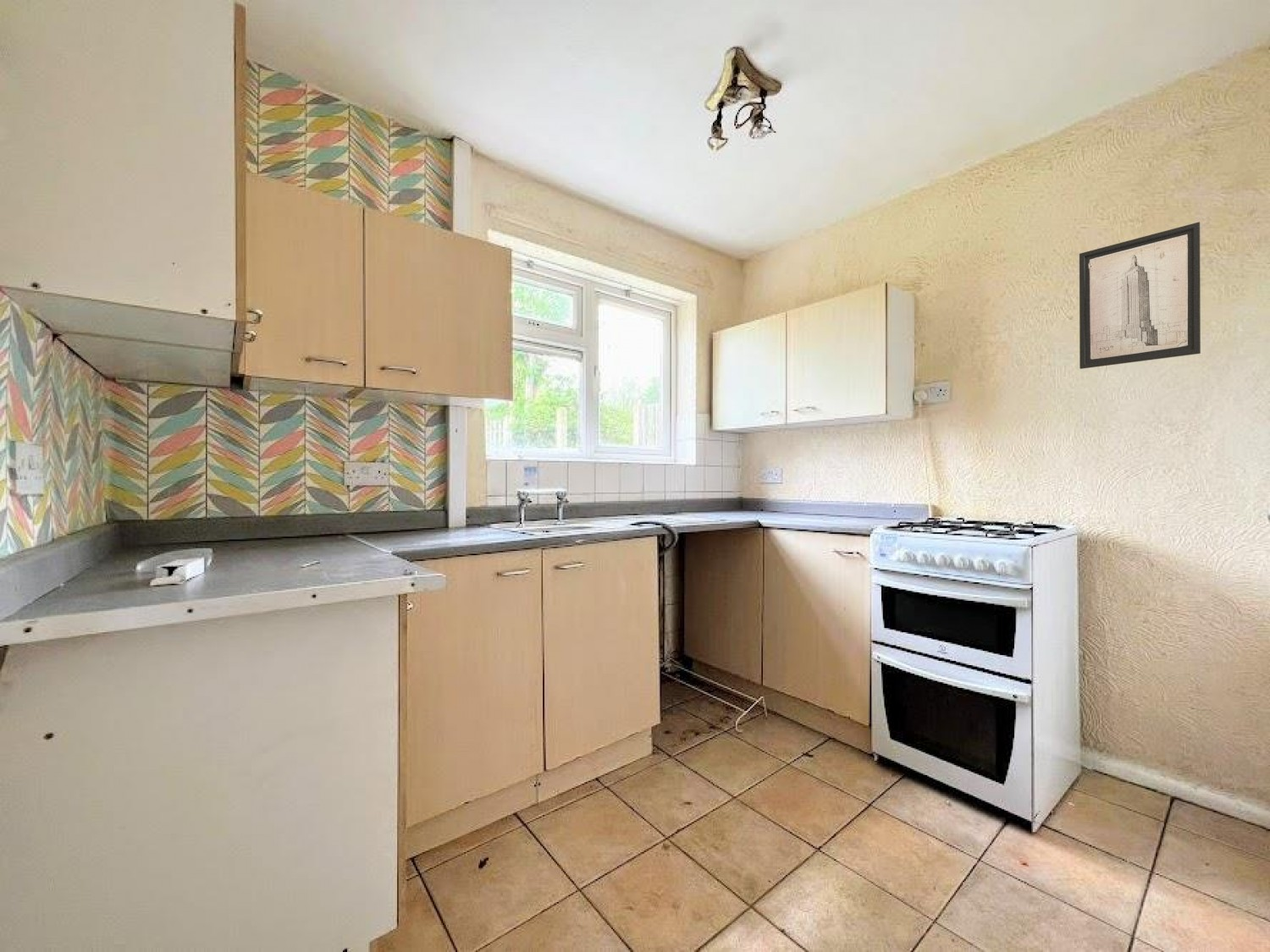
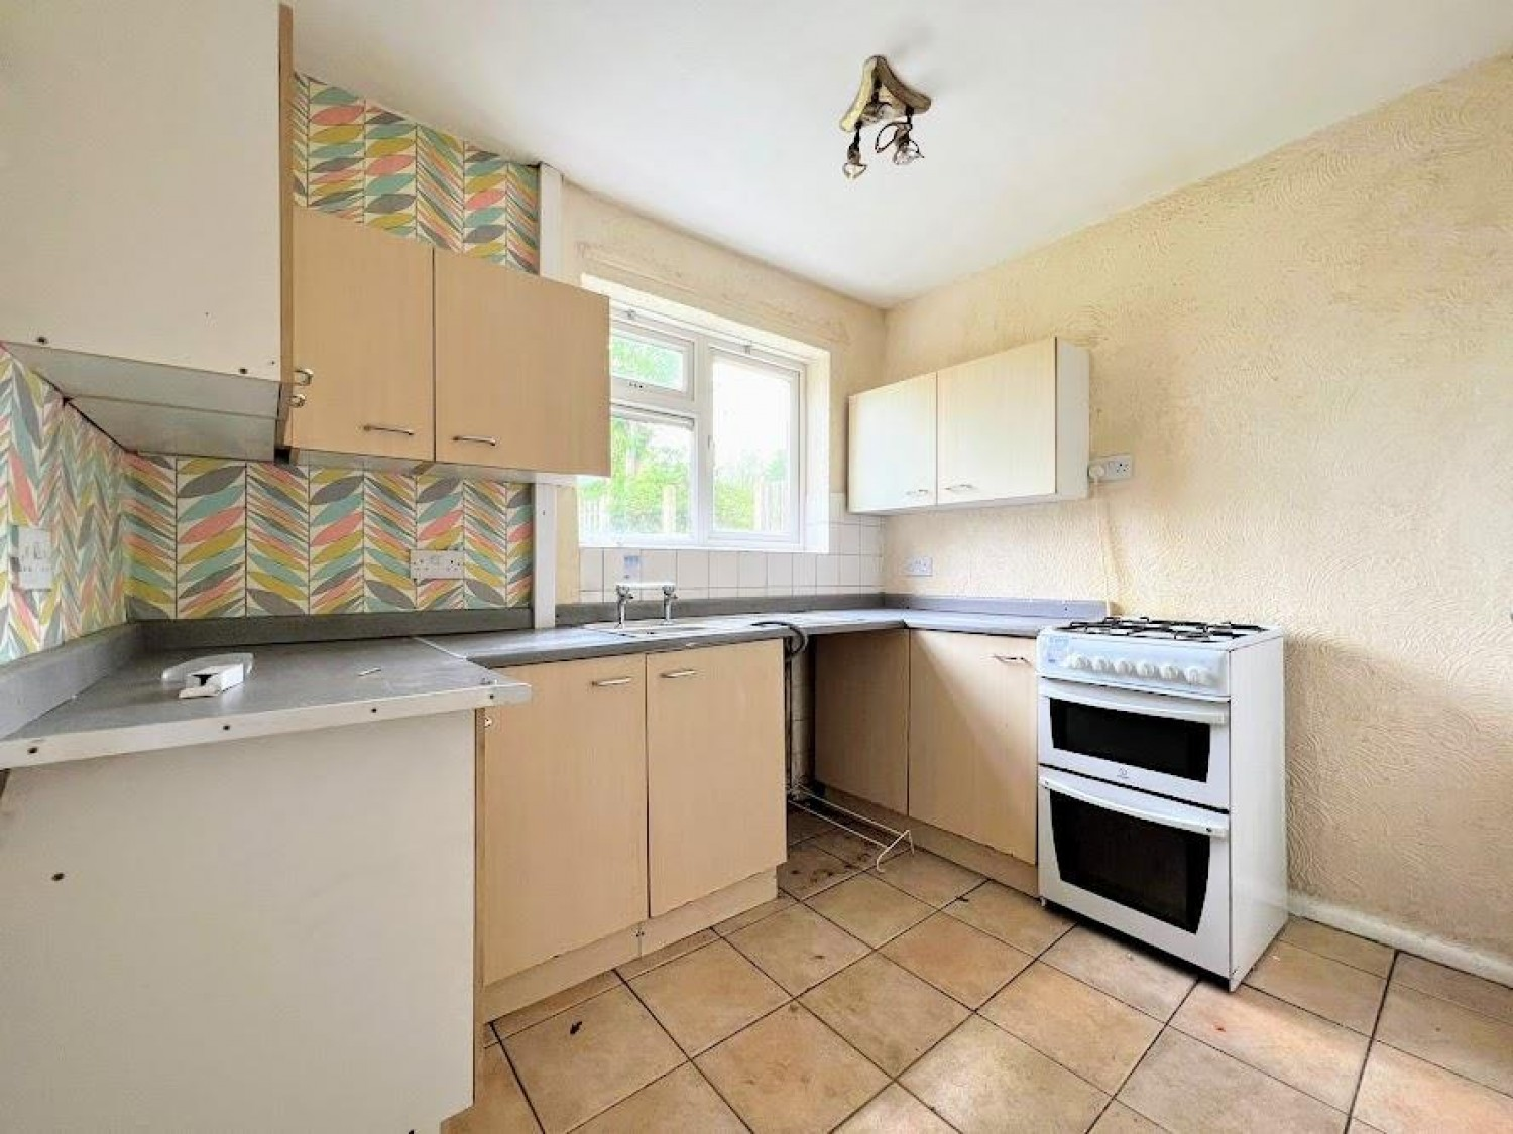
- wall art (1135, 300)
